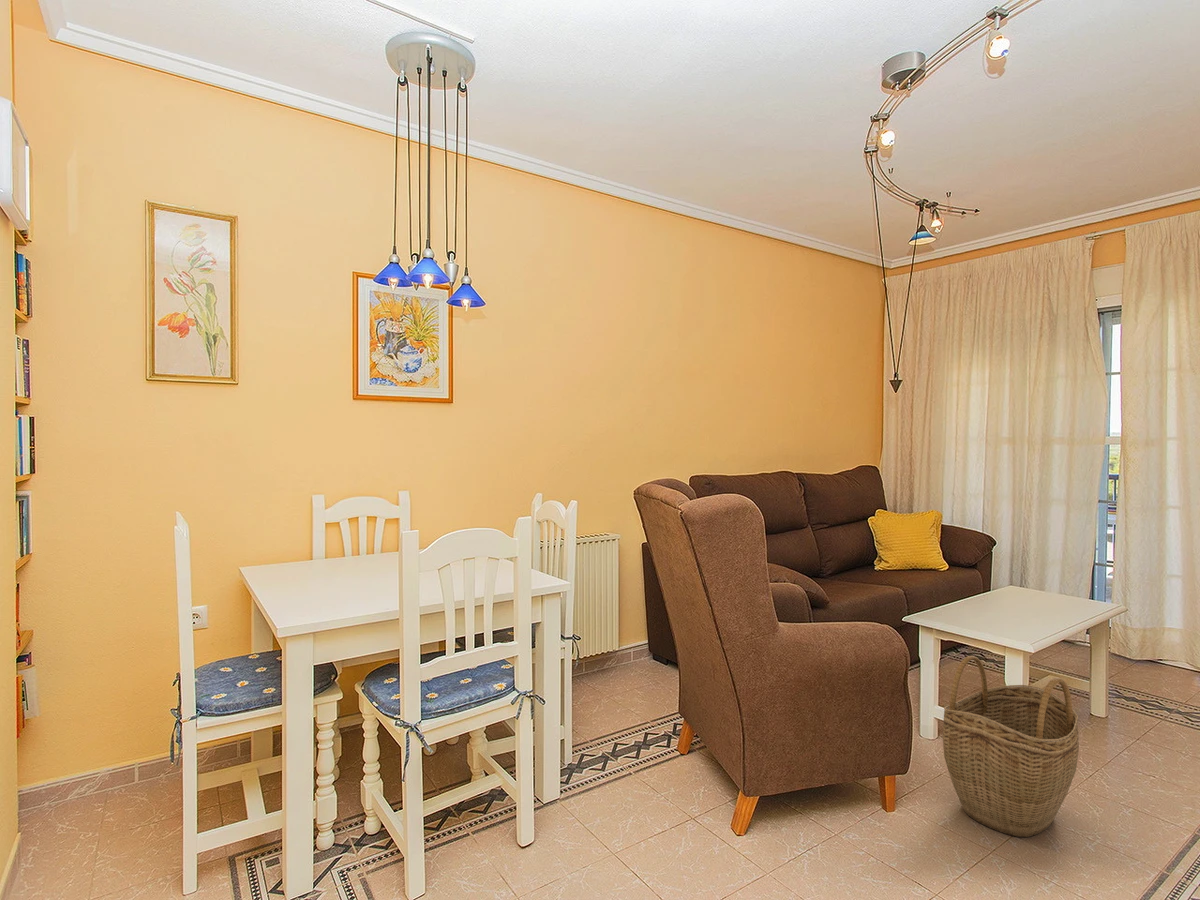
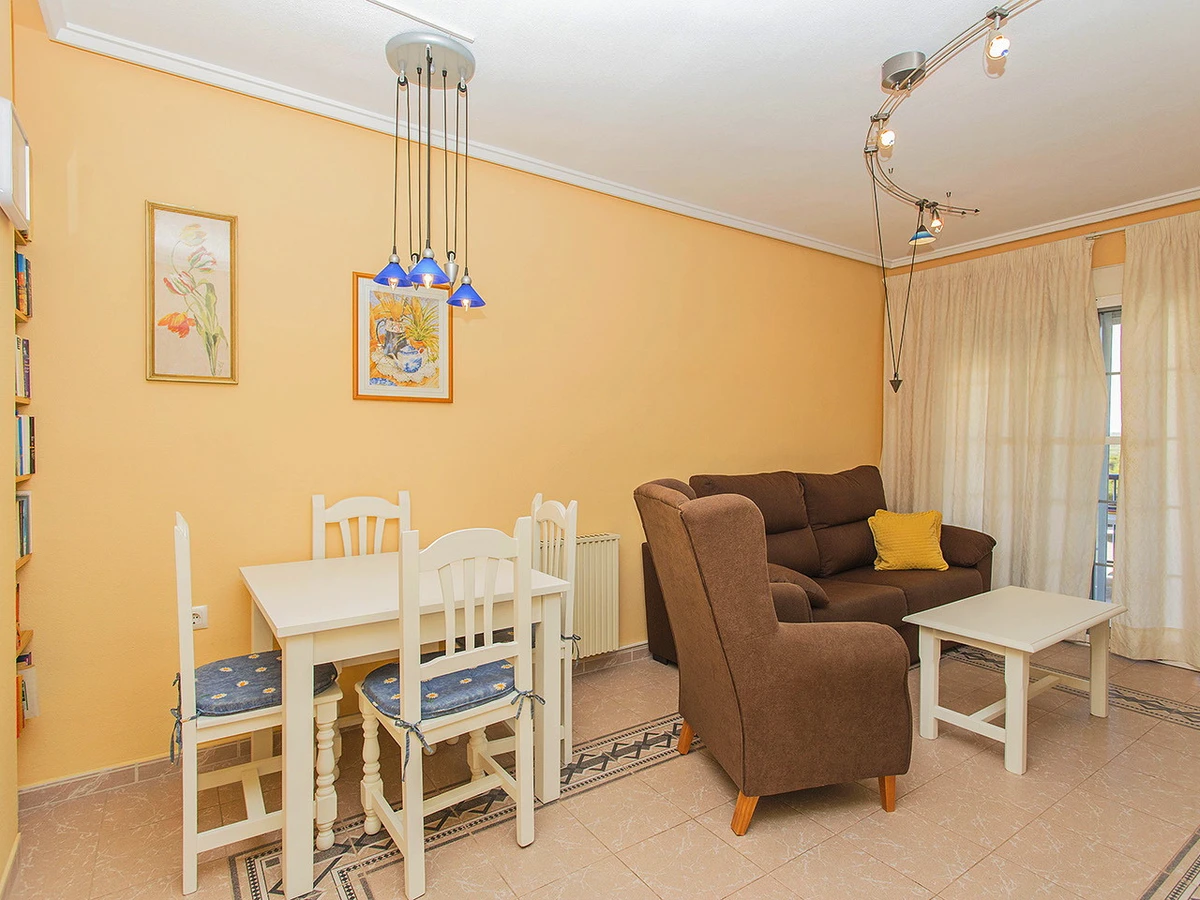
- woven basket (1009, 739)
